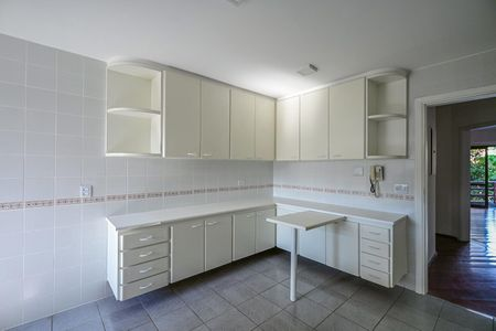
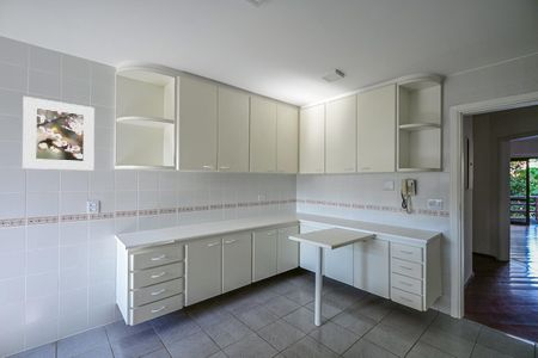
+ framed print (60, 135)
